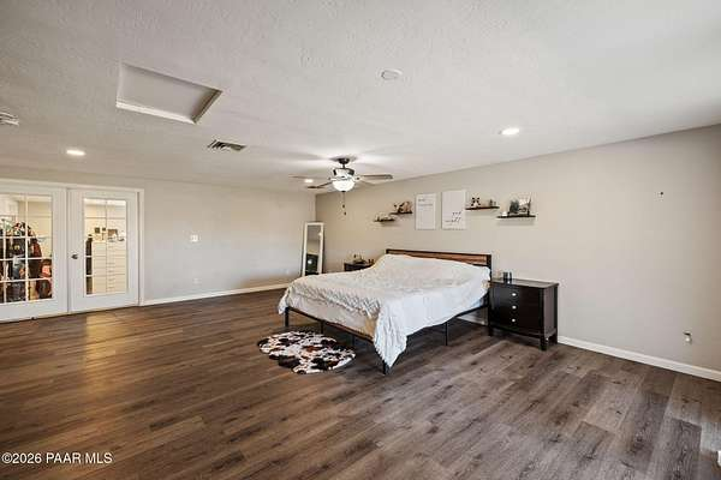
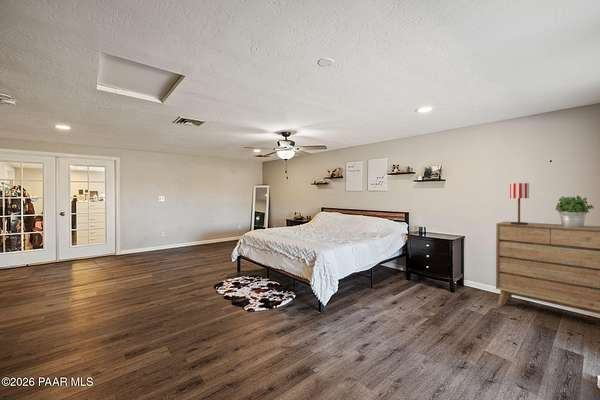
+ potted plant (573, 211)
+ table lamp (519, 203)
+ dresser (552, 268)
